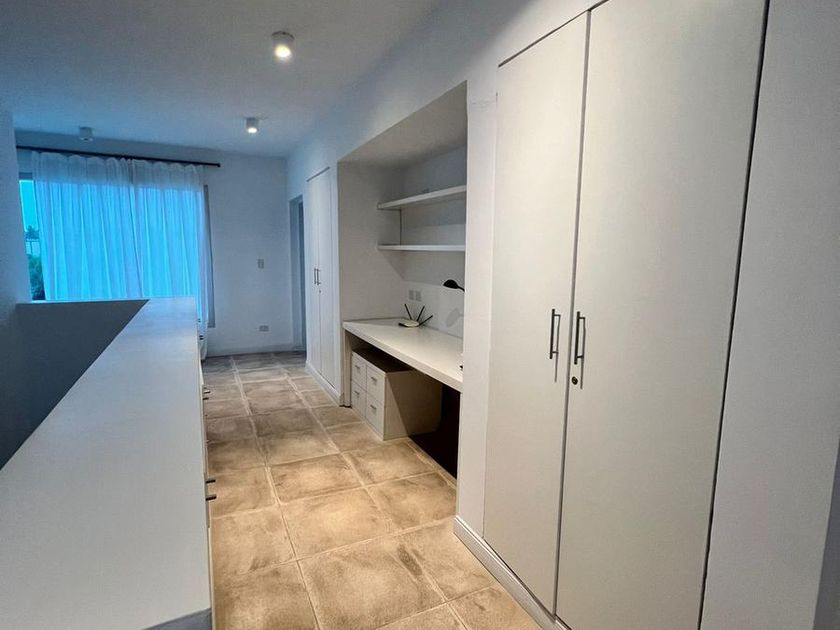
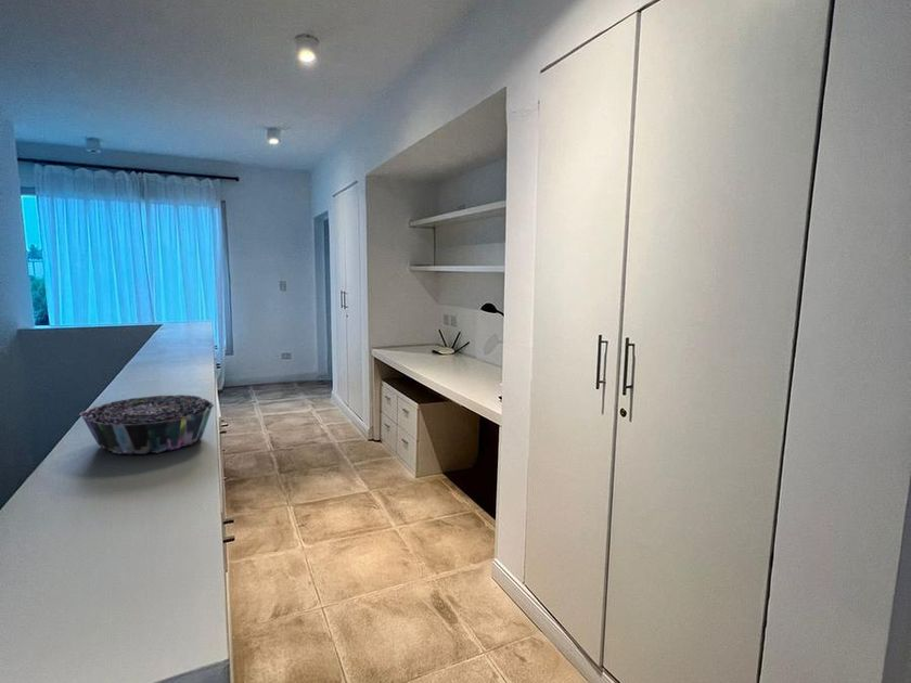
+ decorative bowl (153, 424)
